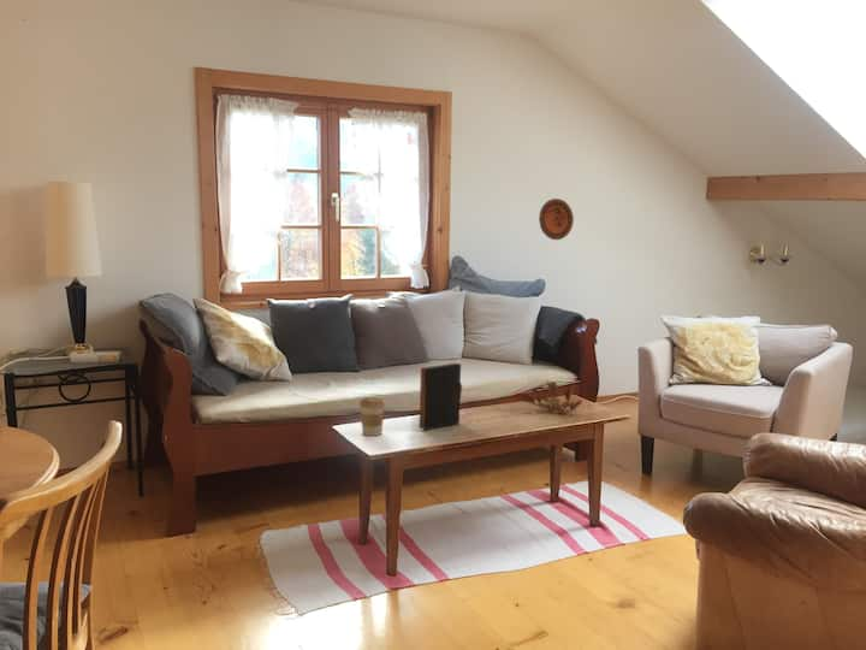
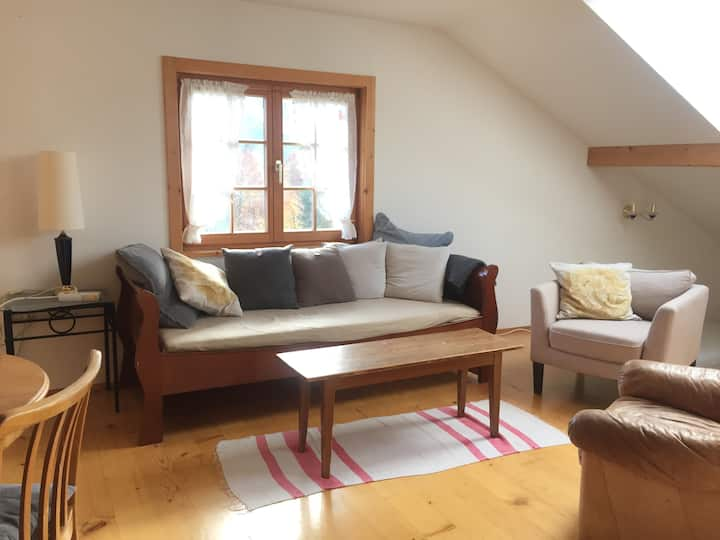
- coffee cup (372, 415)
- plant (550, 400)
- book (440, 396)
- decorative plate (556, 219)
